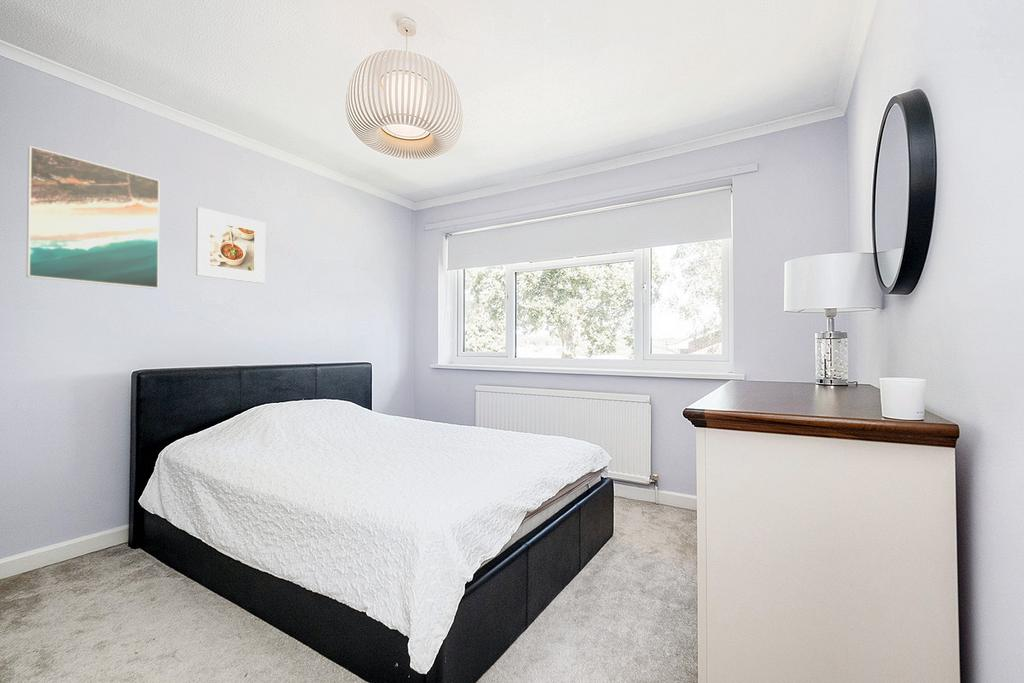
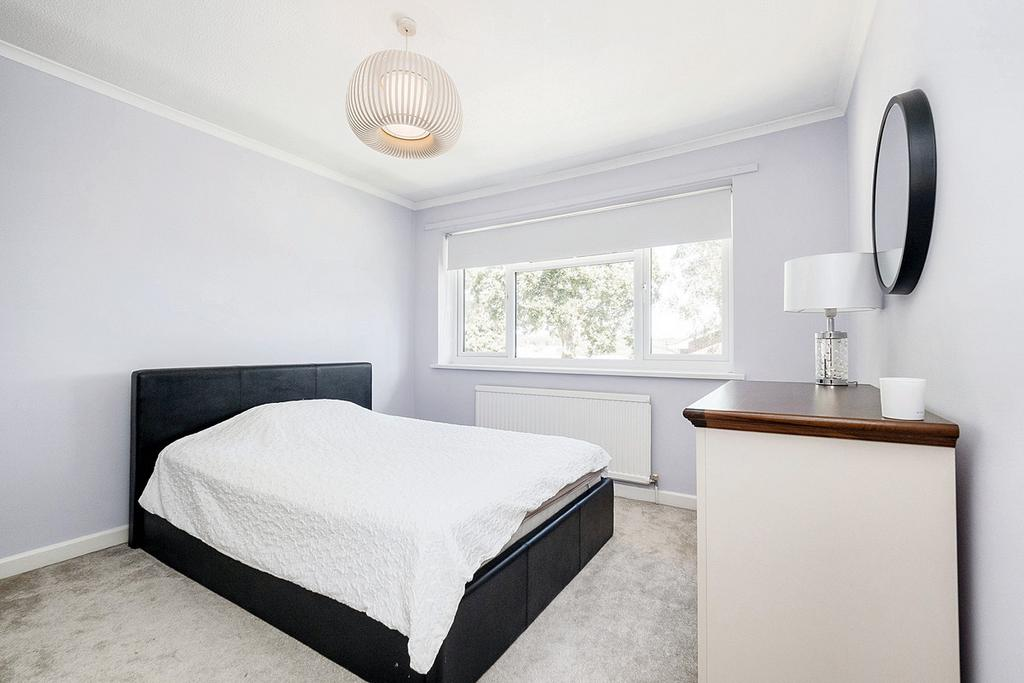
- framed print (99, 224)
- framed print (232, 247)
